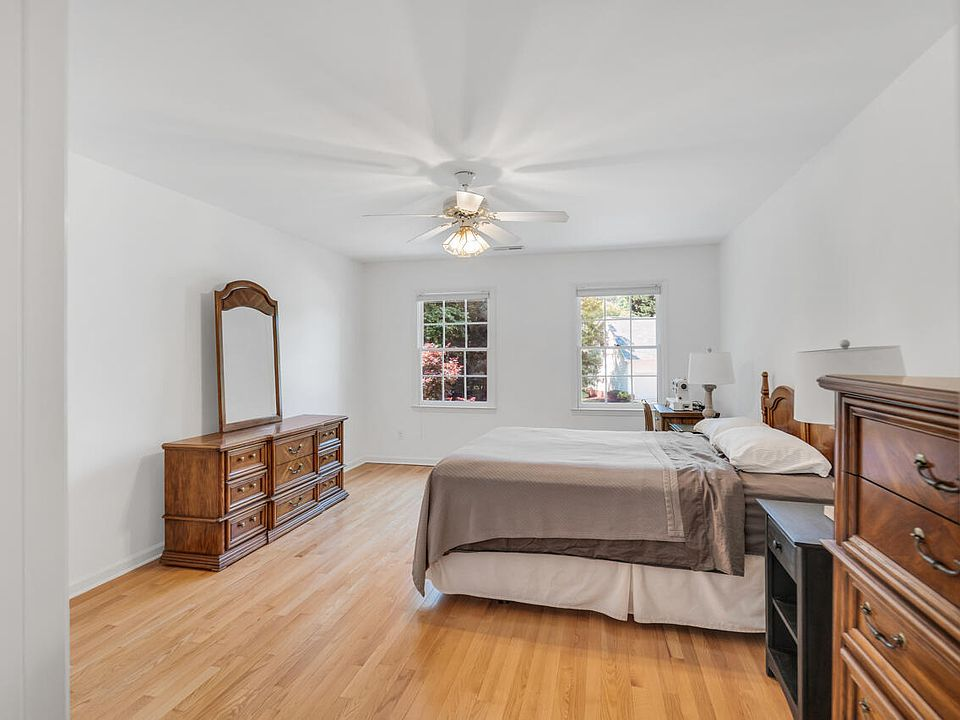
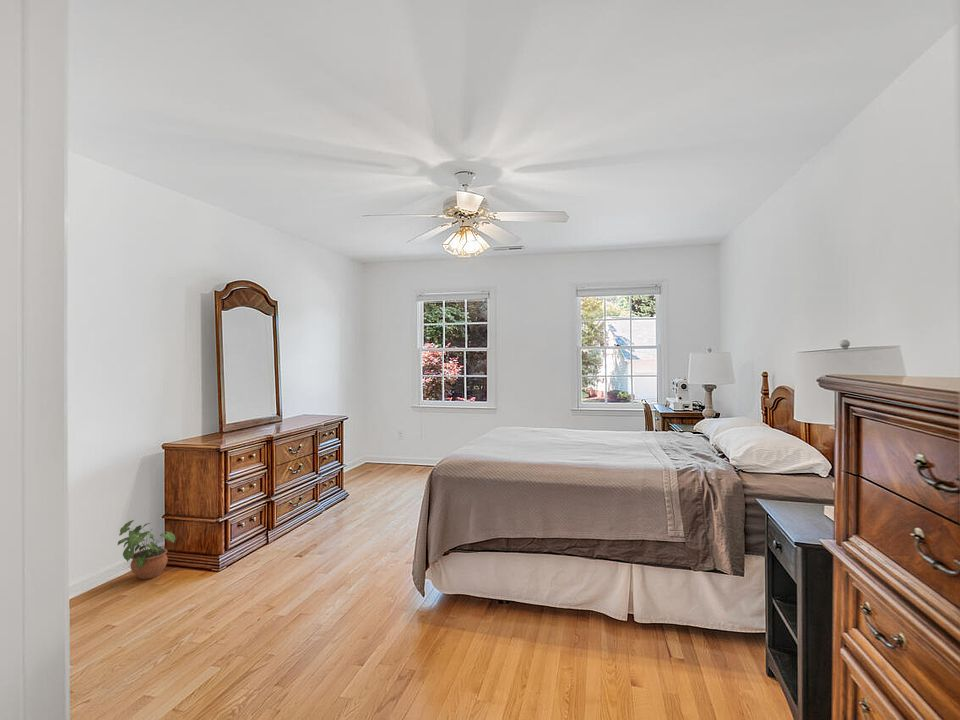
+ potted plant (141, 548)
